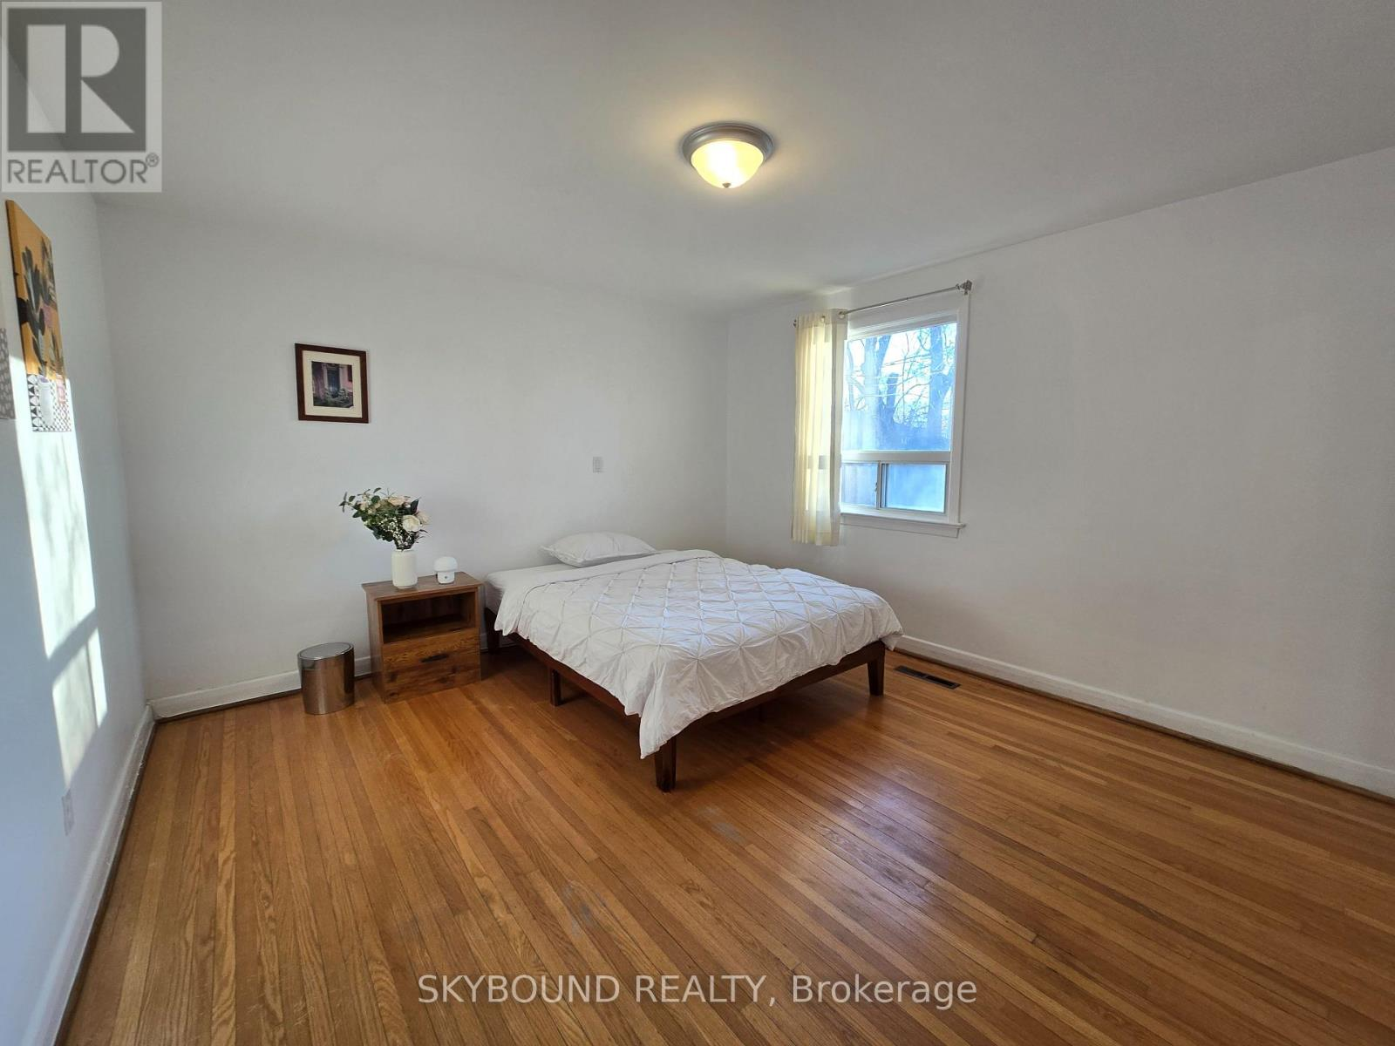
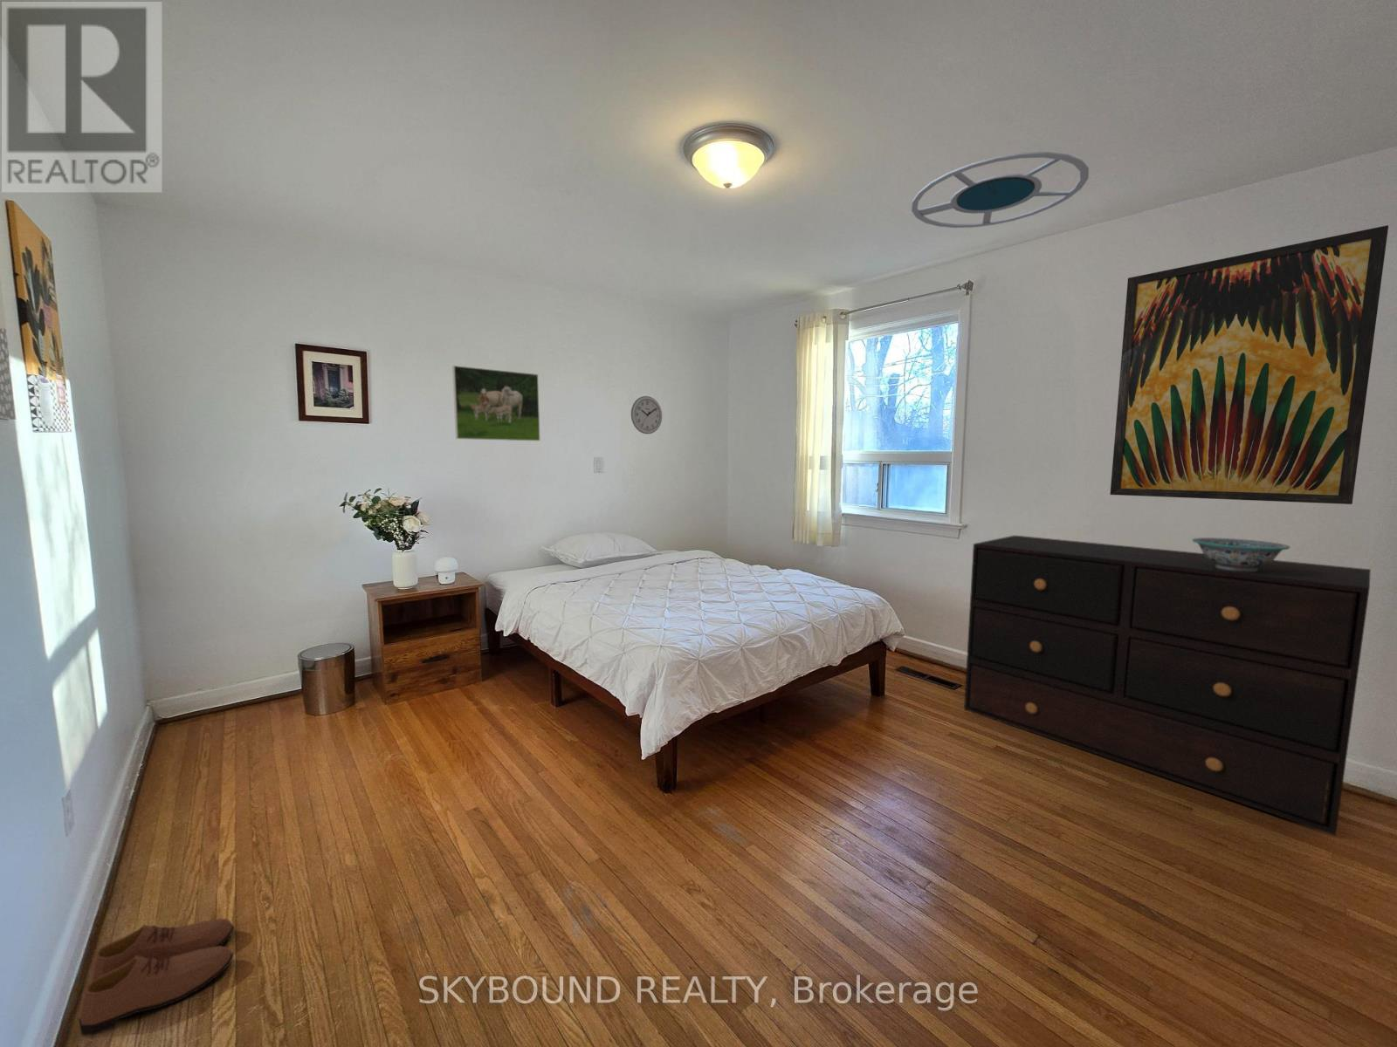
+ wall clock (647, 415)
+ decorative bowl (1238, 555)
+ wall art (1229, 379)
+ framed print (497, 405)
+ dresser (1136, 650)
+ ceiling lamp (994, 188)
+ shoe (162, 956)
